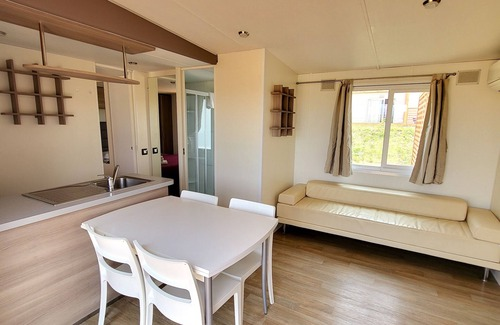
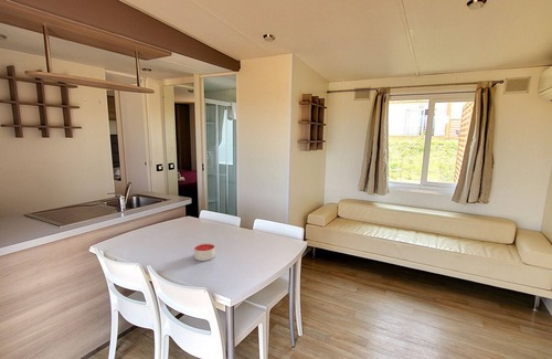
+ candle (204, 251)
